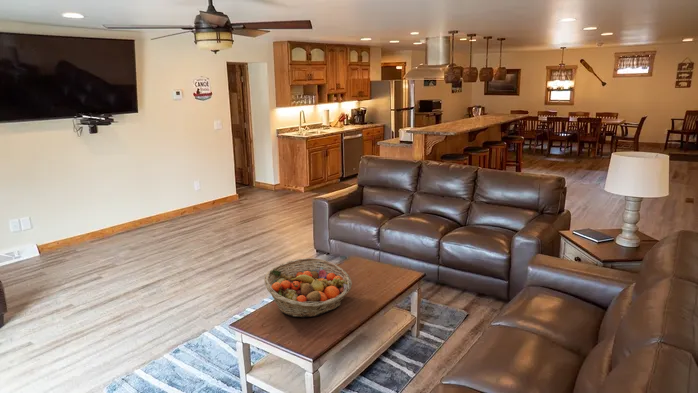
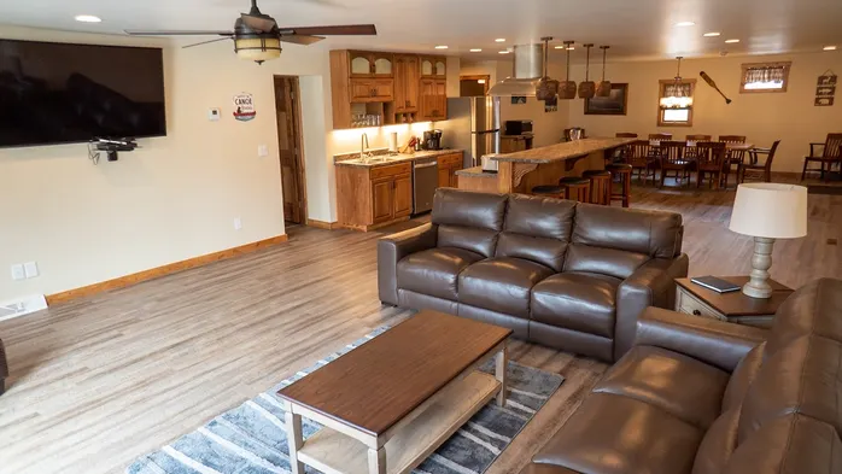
- fruit basket (308, 286)
